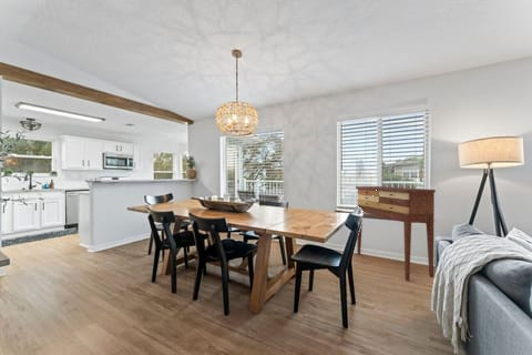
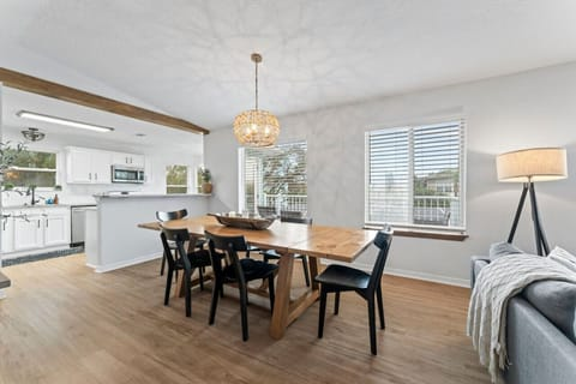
- console table (391, 219)
